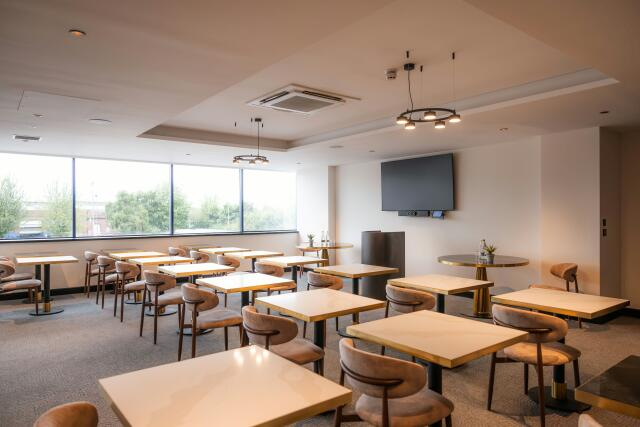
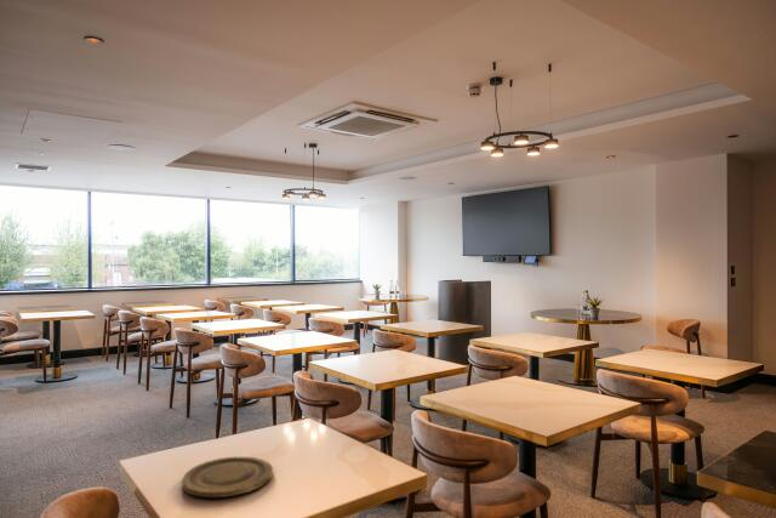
+ plate (228, 474)
